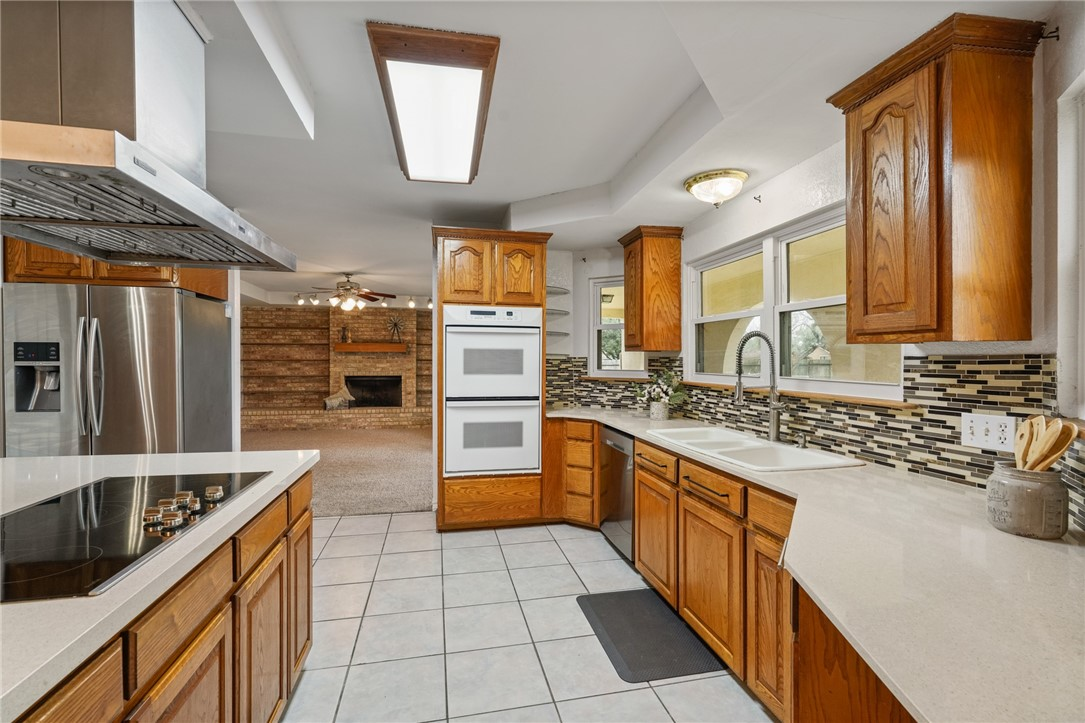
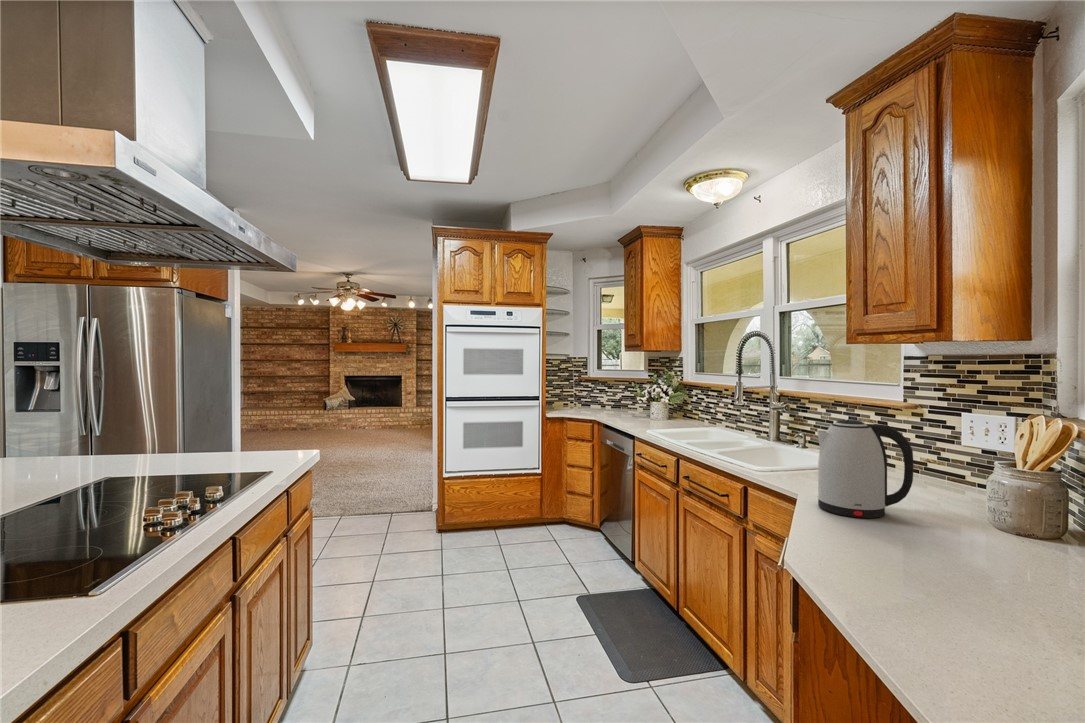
+ kettle (863, 465)
